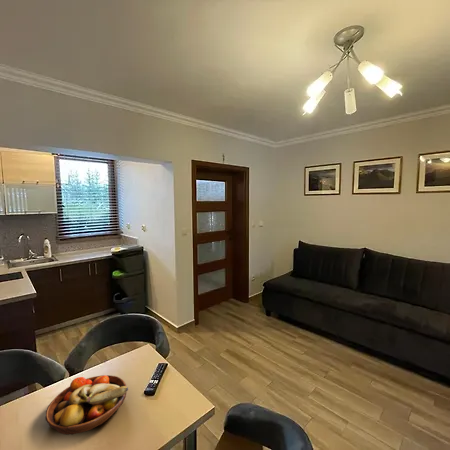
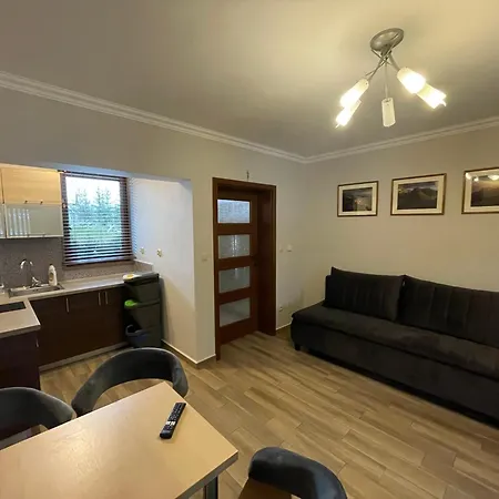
- fruit bowl (89, 394)
